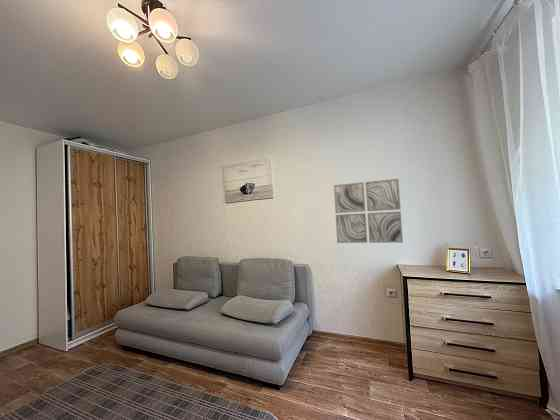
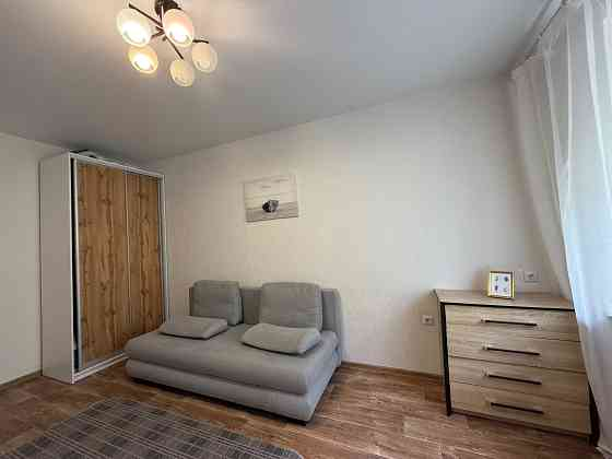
- wall art (365, 211)
